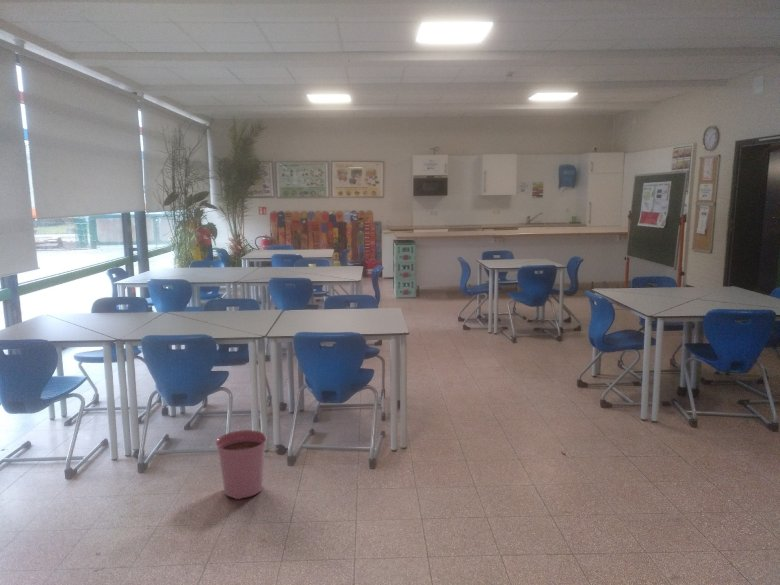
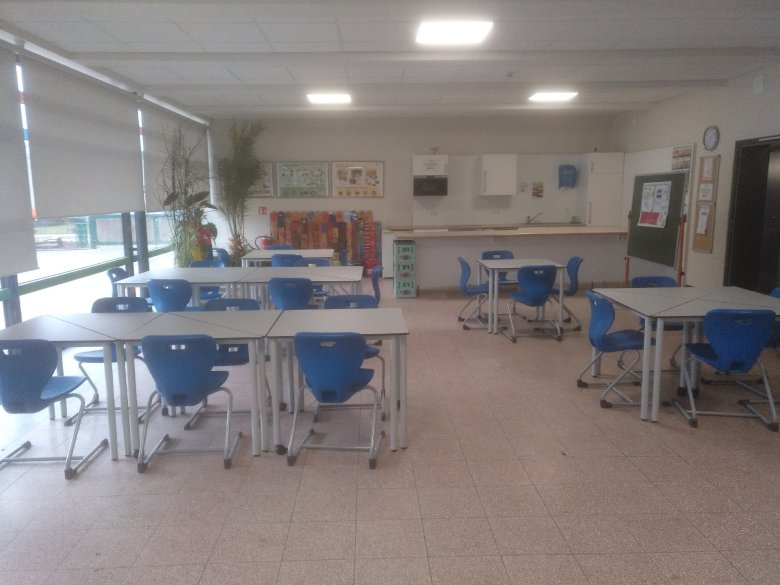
- plant pot (242, 465)
